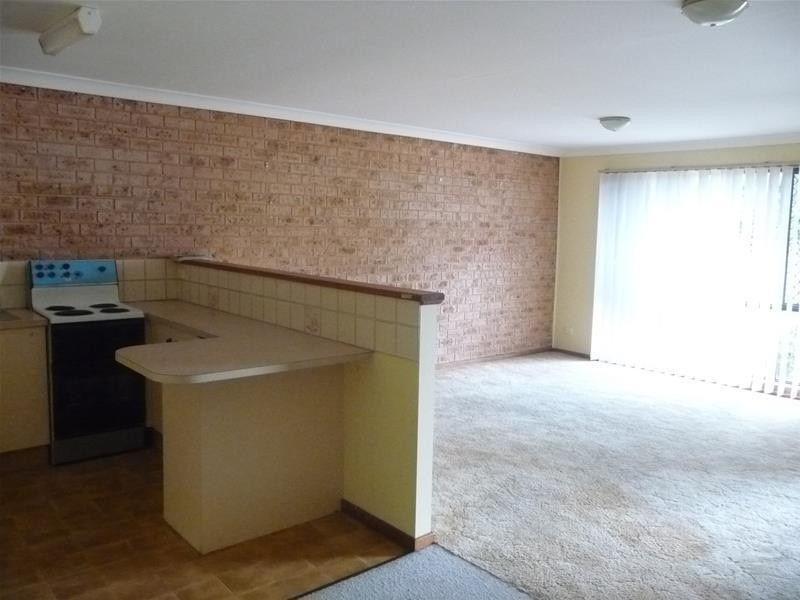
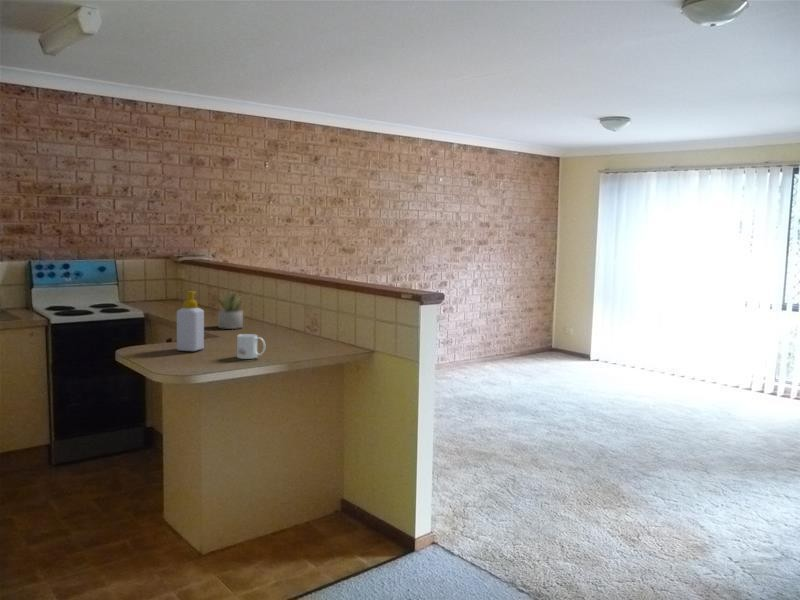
+ mug (251, 346)
+ soap bottle (190, 320)
+ succulent plant (230, 308)
